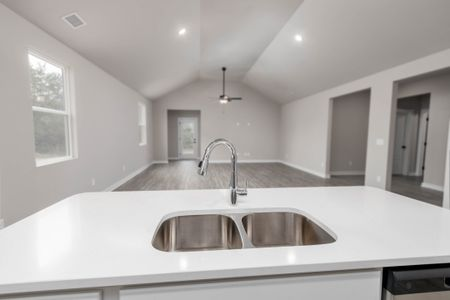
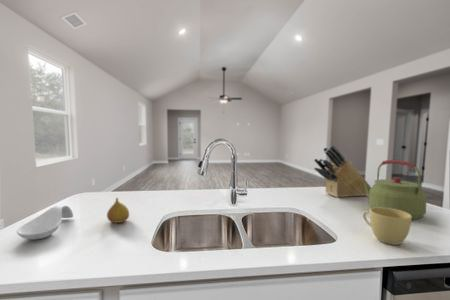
+ fruit (118, 209)
+ cup (384, 225)
+ kettle (389, 185)
+ knife block (343, 170)
+ spoon rest (50, 220)
